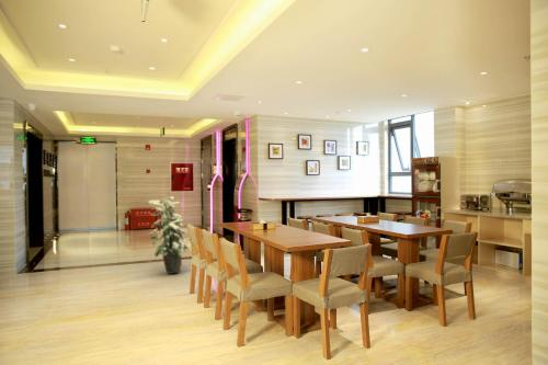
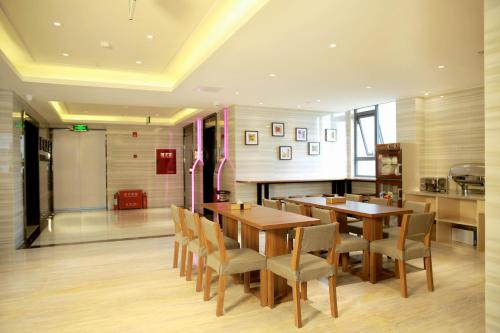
- indoor plant (169, 235)
